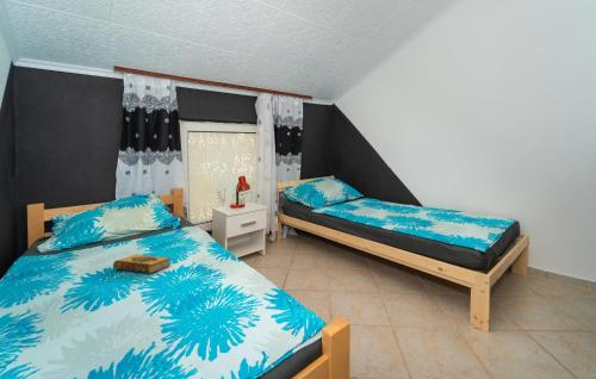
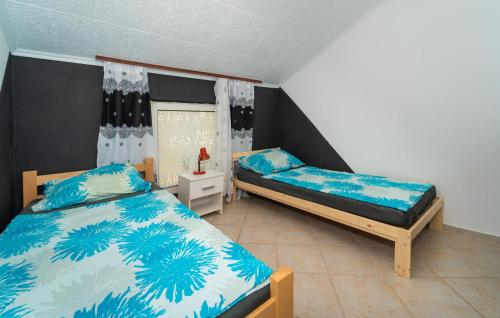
- hardback book (142, 263)
